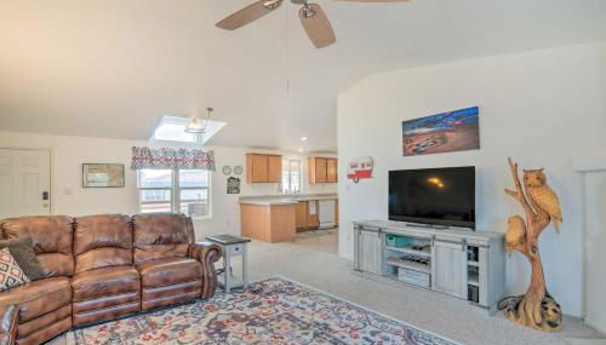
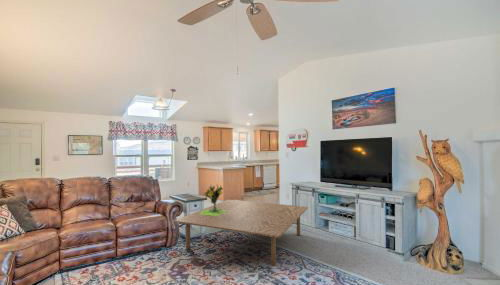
+ coffee table (247, 227)
+ bouquet (214, 197)
